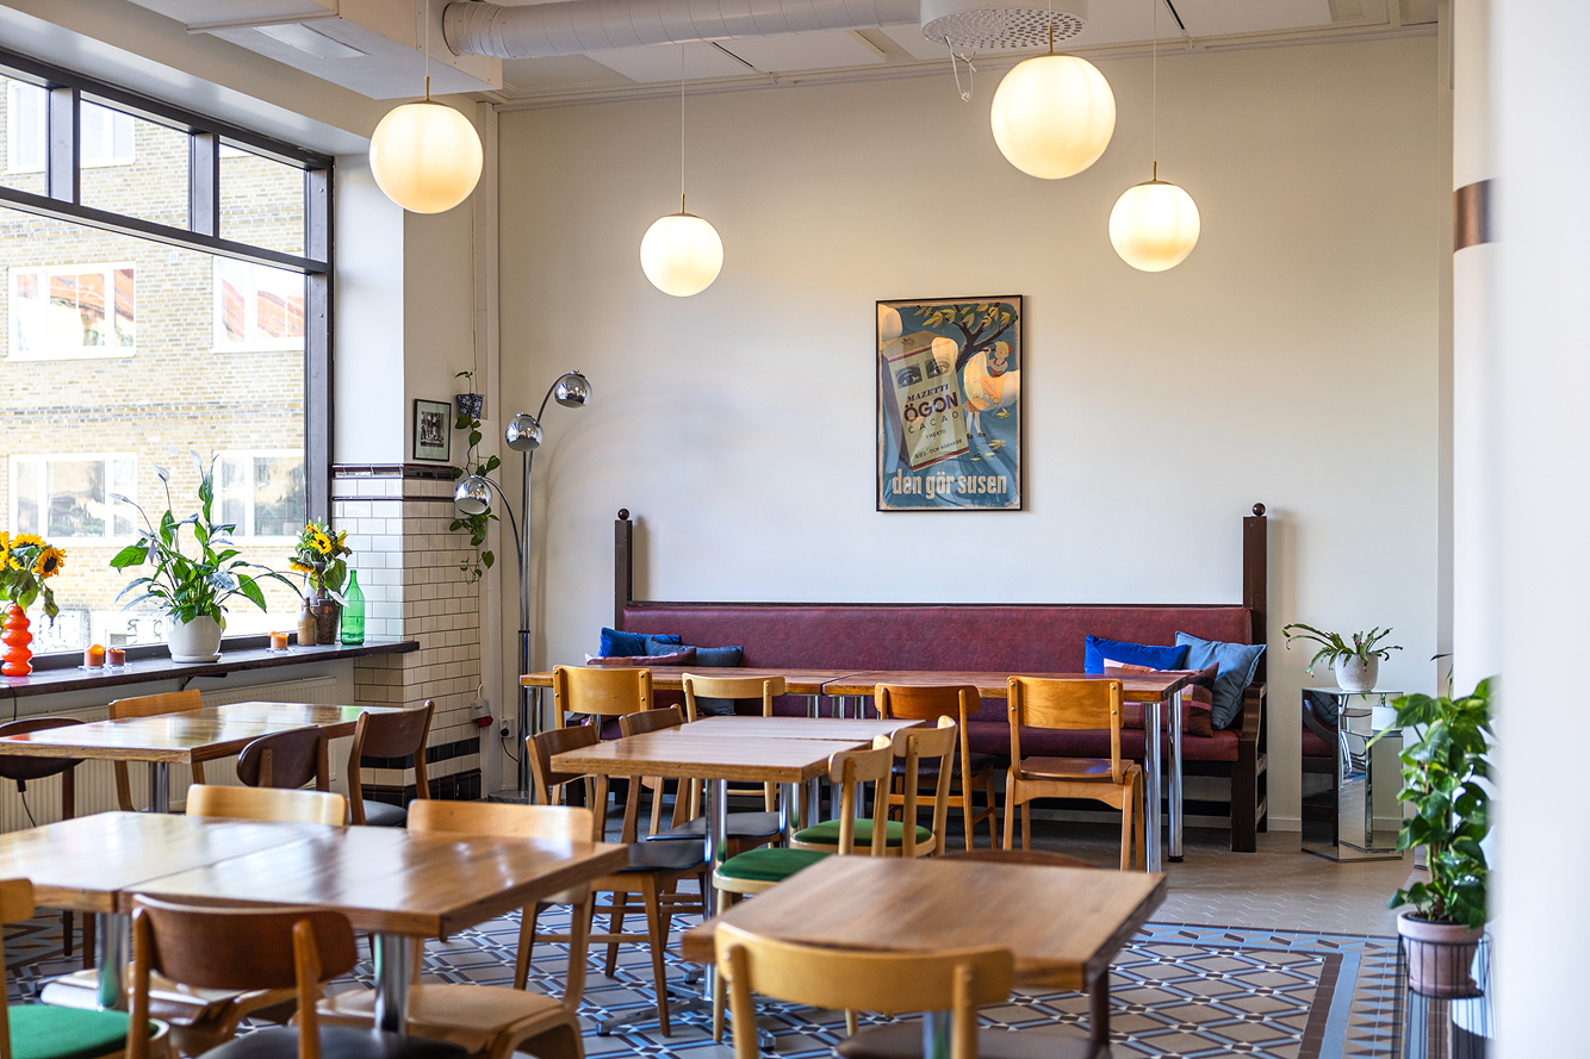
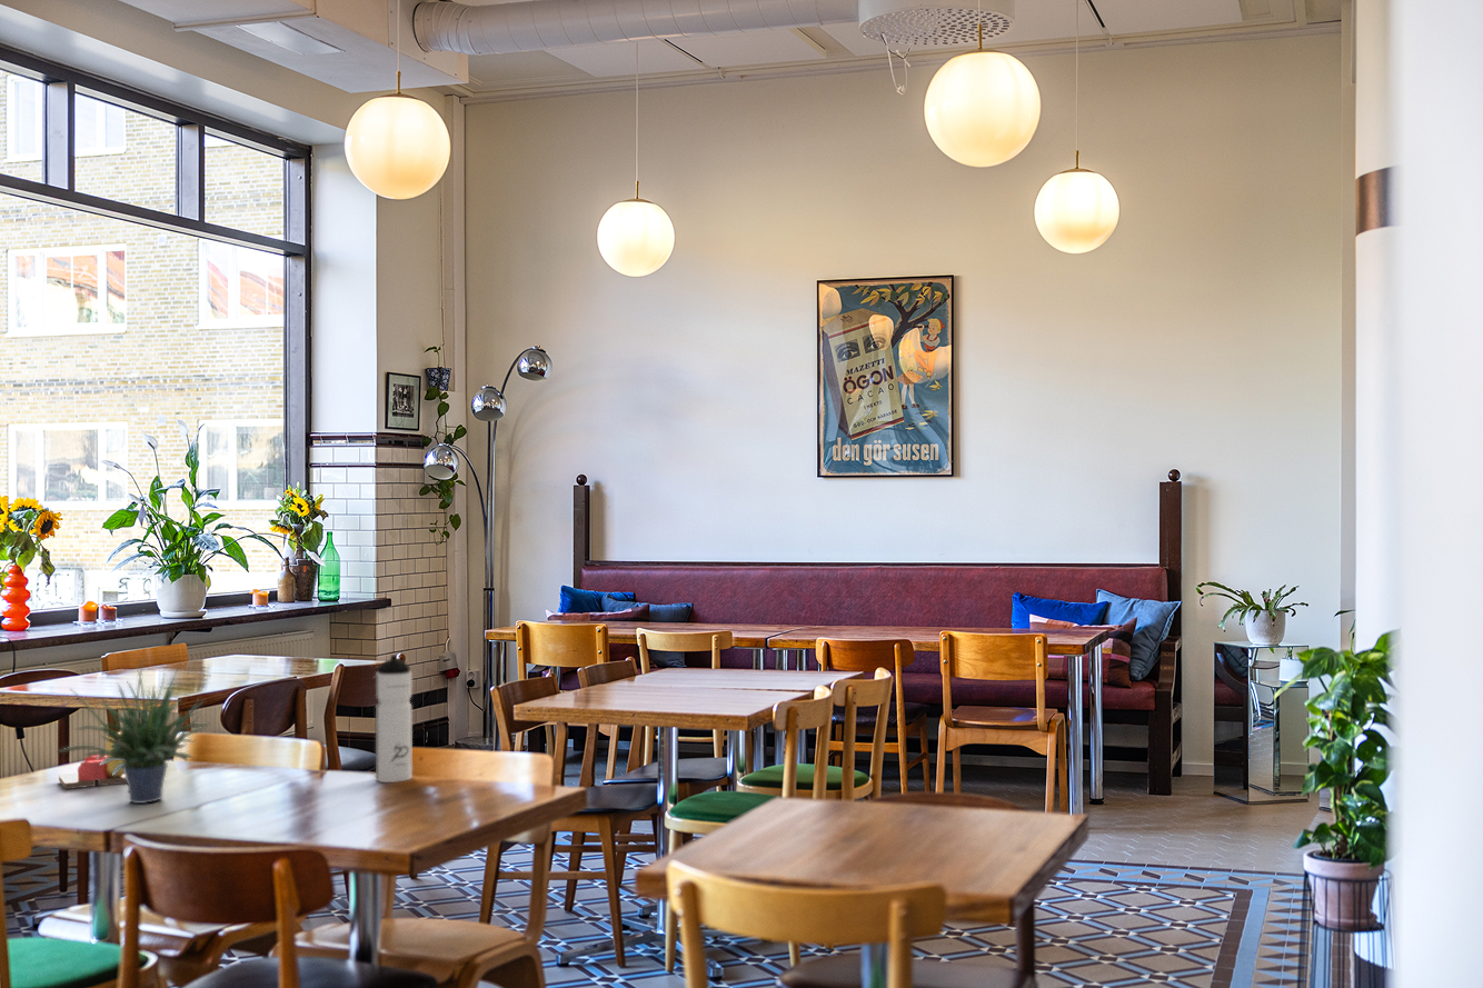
+ water bottle (394, 717)
+ potted plant (137, 727)
+ candle (97, 756)
